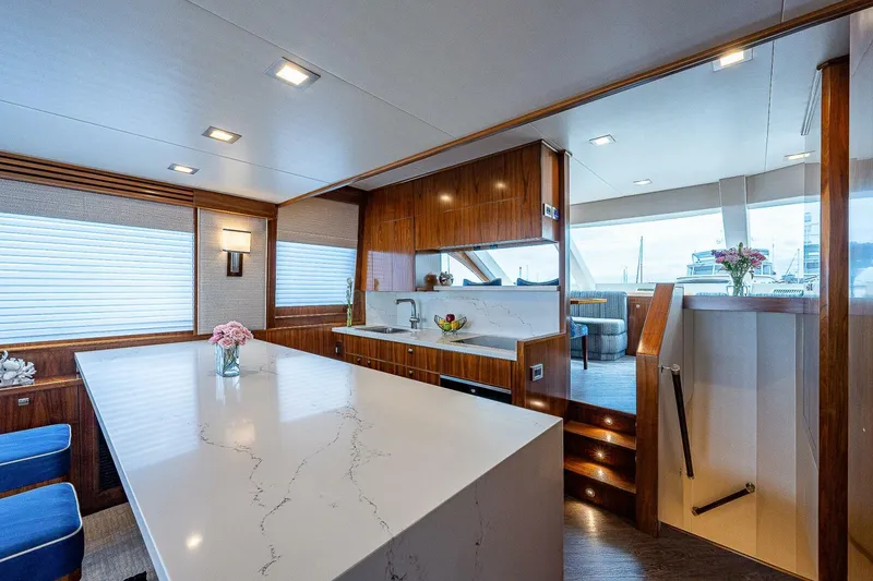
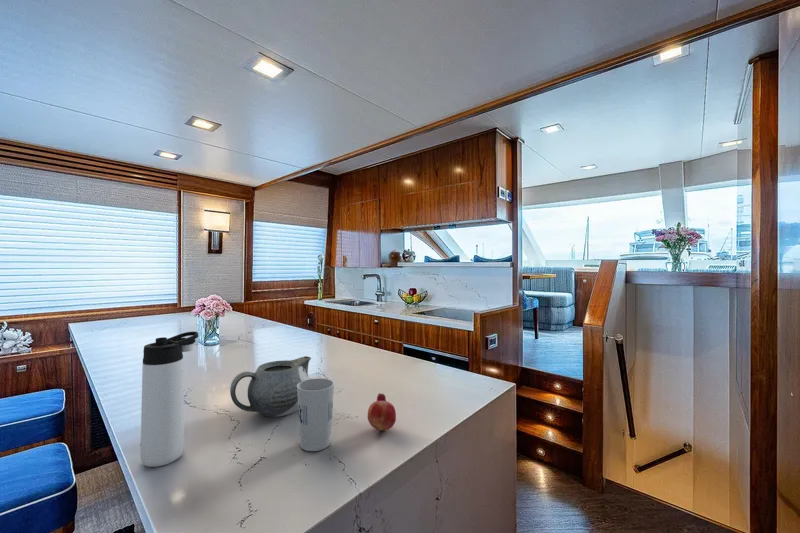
+ thermos bottle (171, 395)
+ fruit (381, 412)
+ cup (315, 413)
+ teapot (273, 386)
